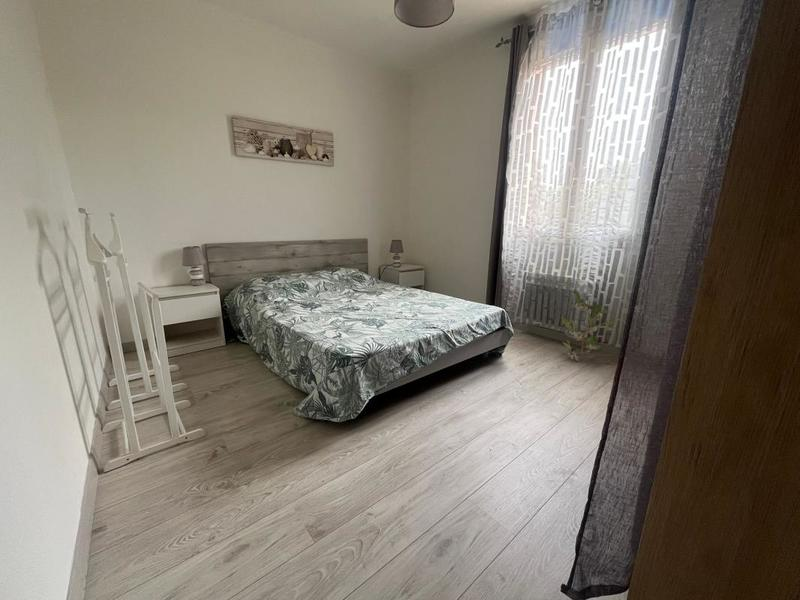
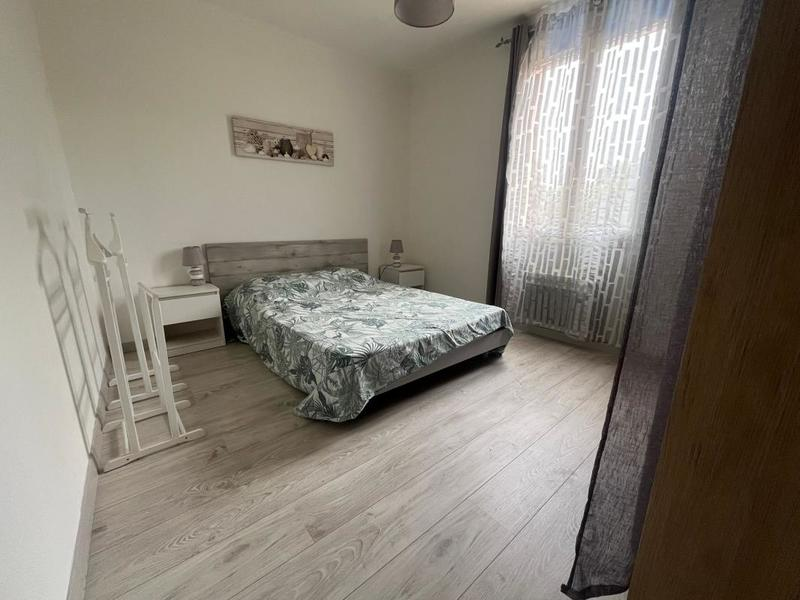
- decorative plant (587, 324)
